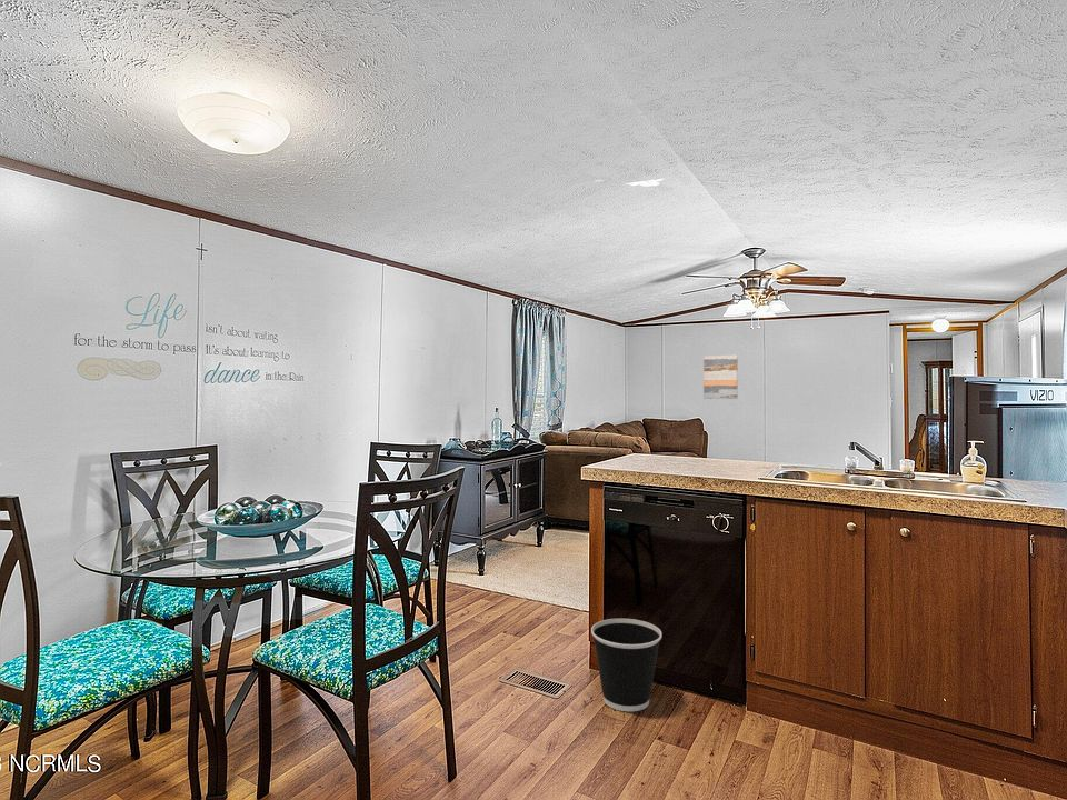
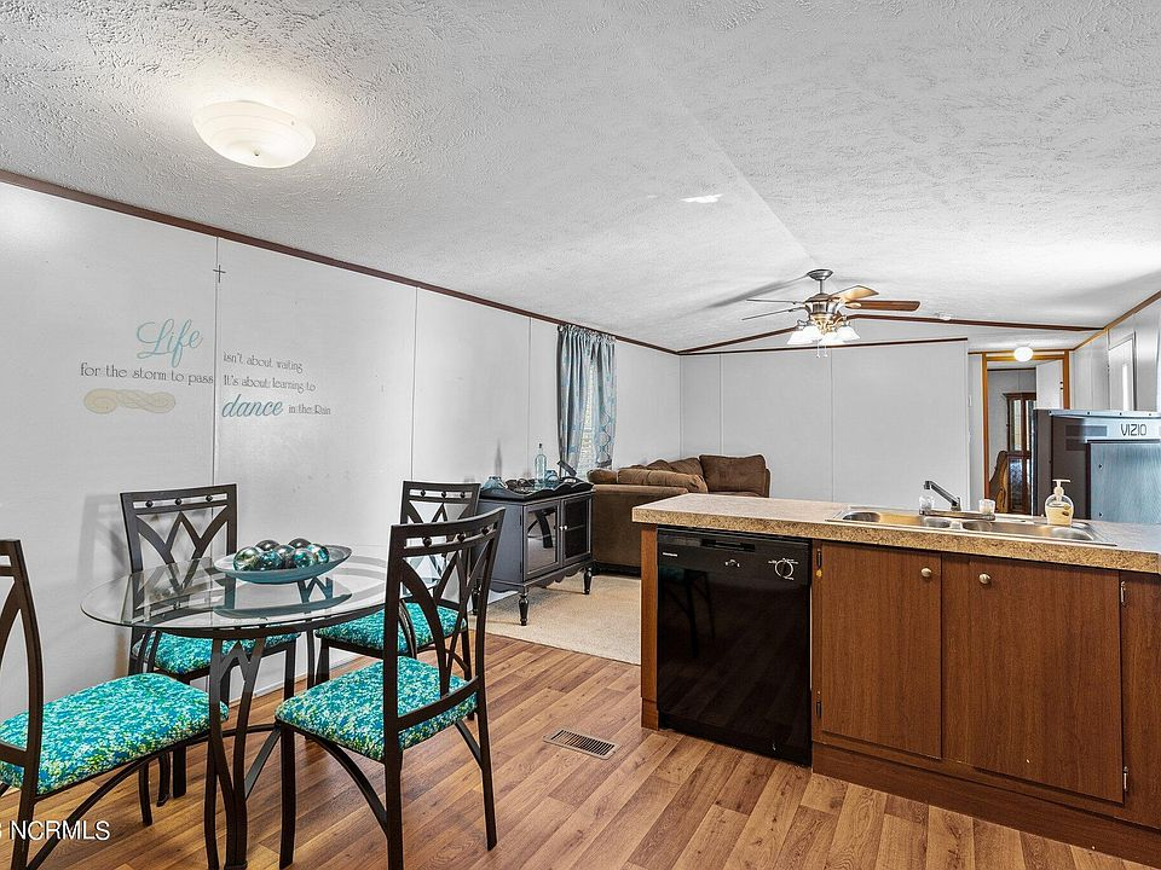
- wall art (720, 377)
- wastebasket (626, 664)
